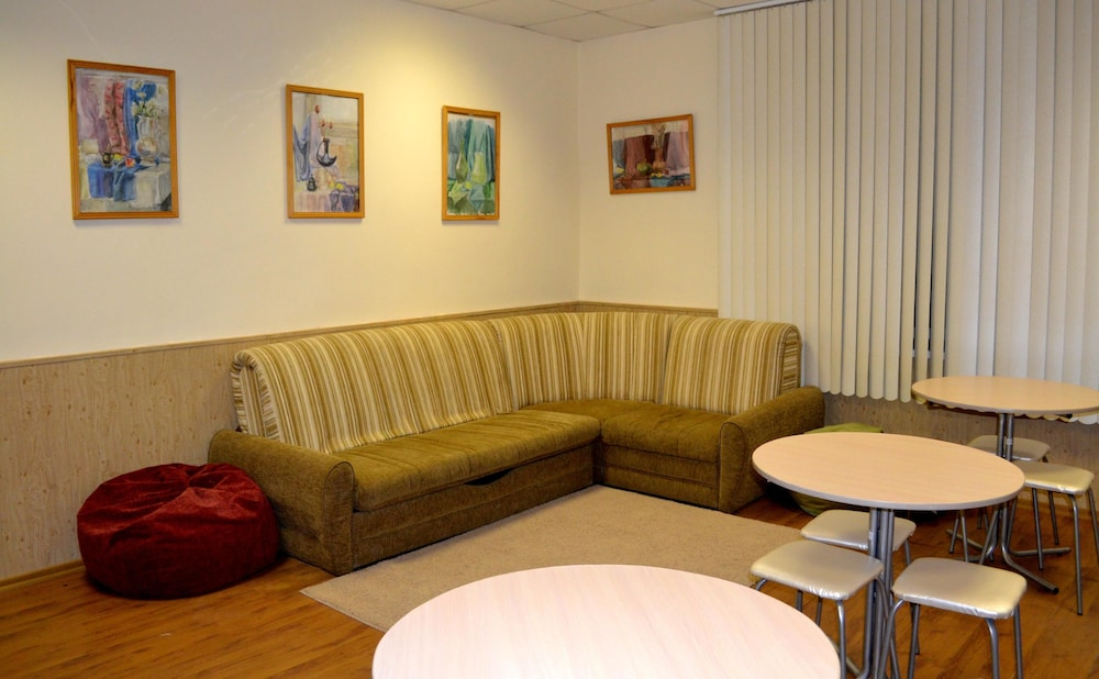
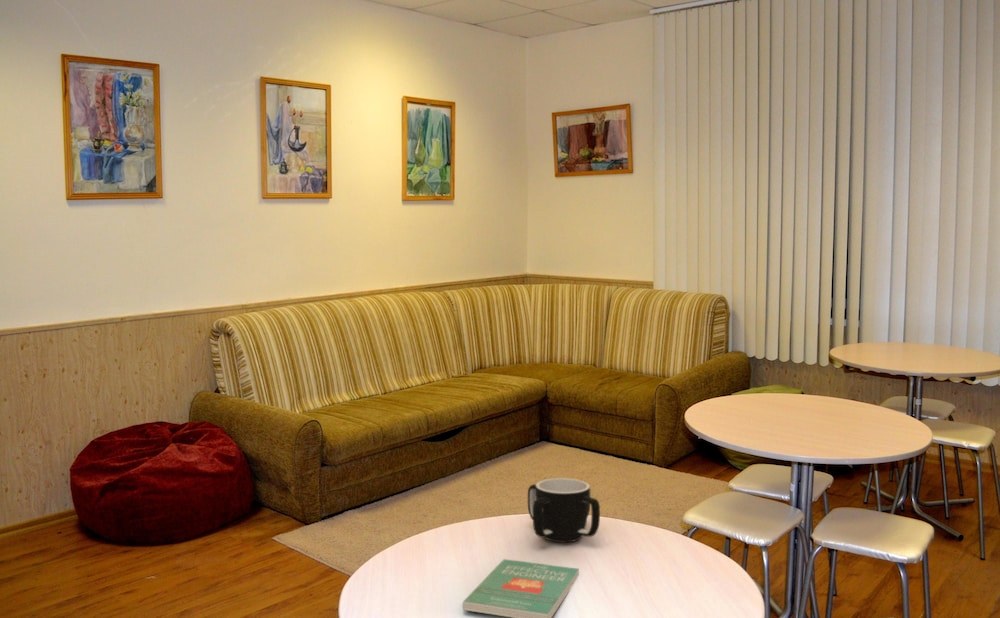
+ book (523, 588)
+ mug (562, 511)
